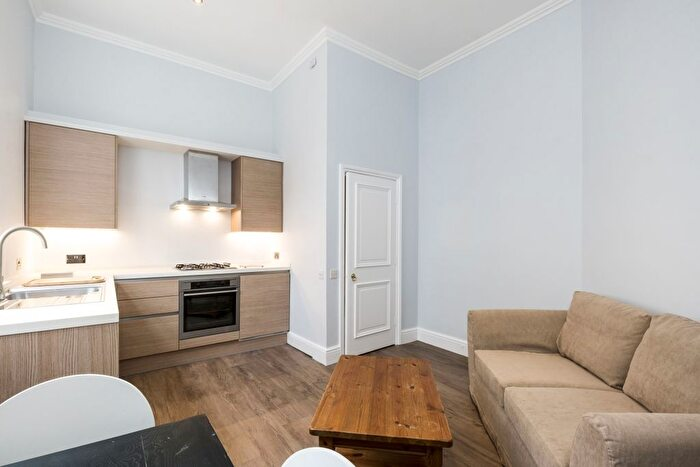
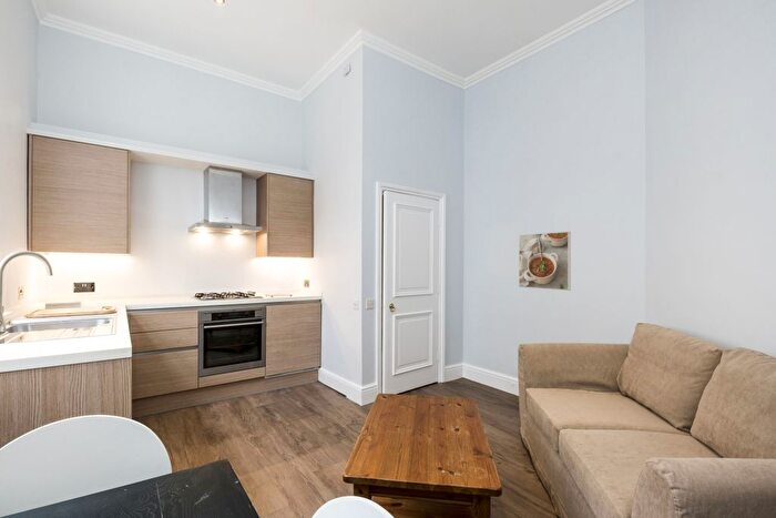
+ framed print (542, 261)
